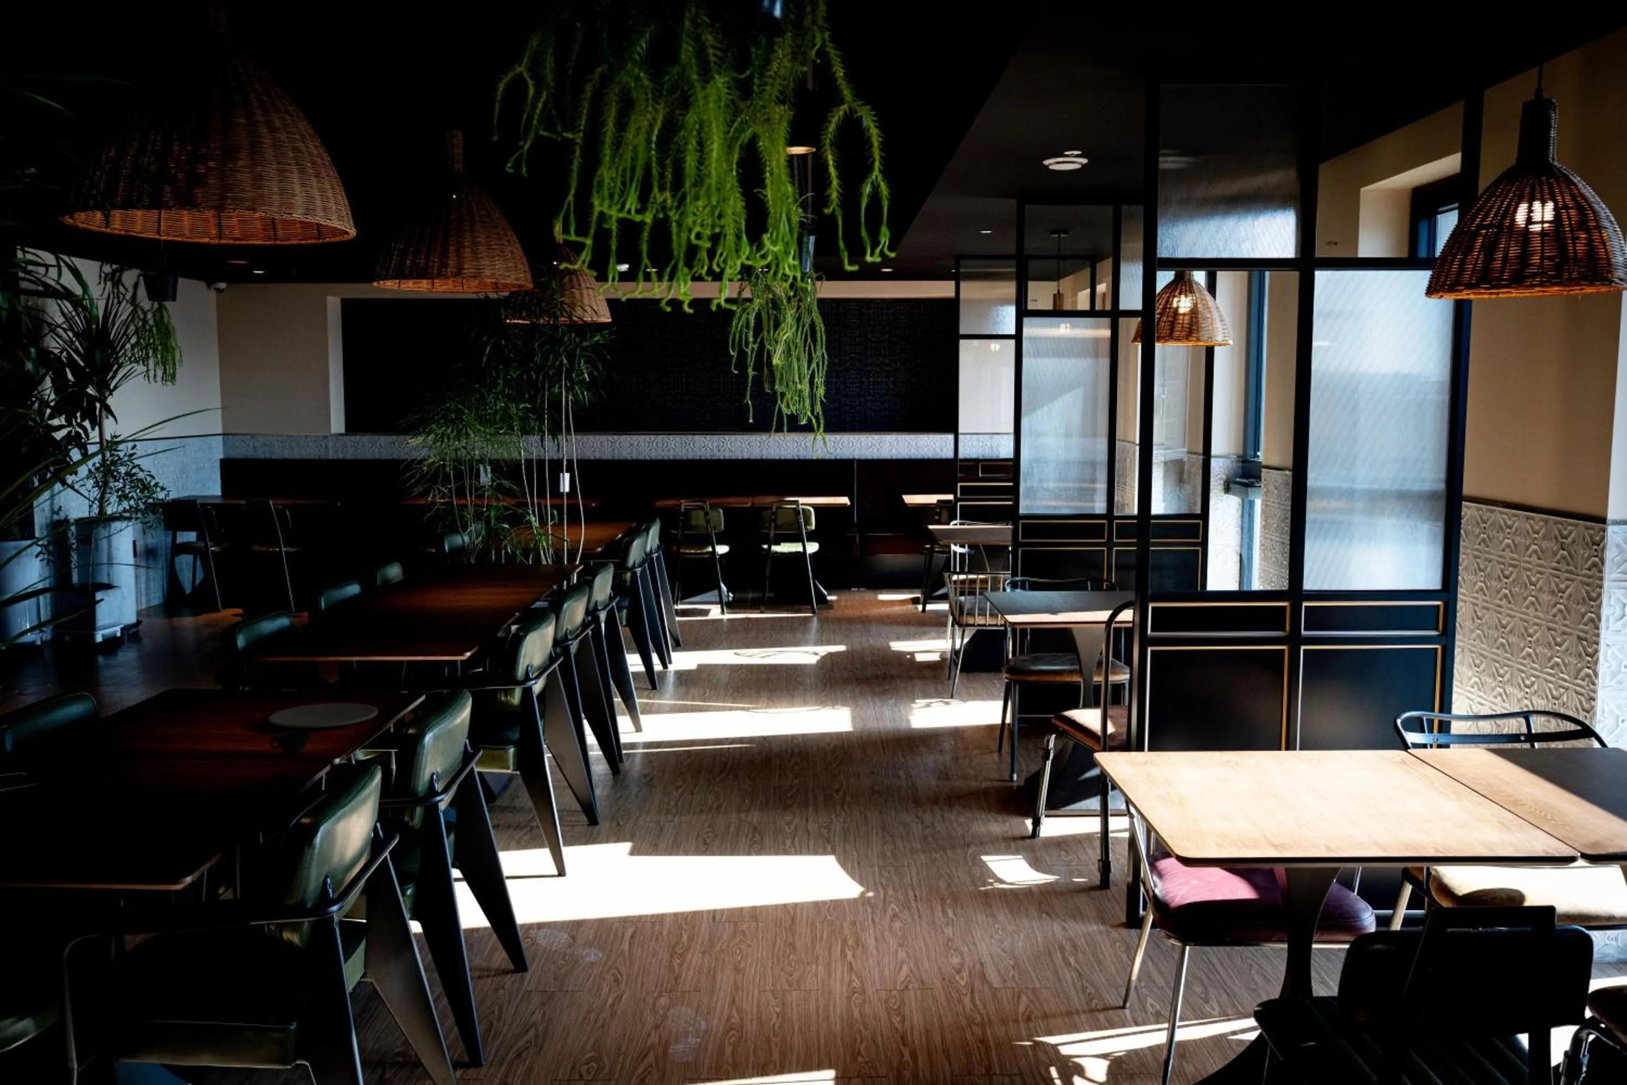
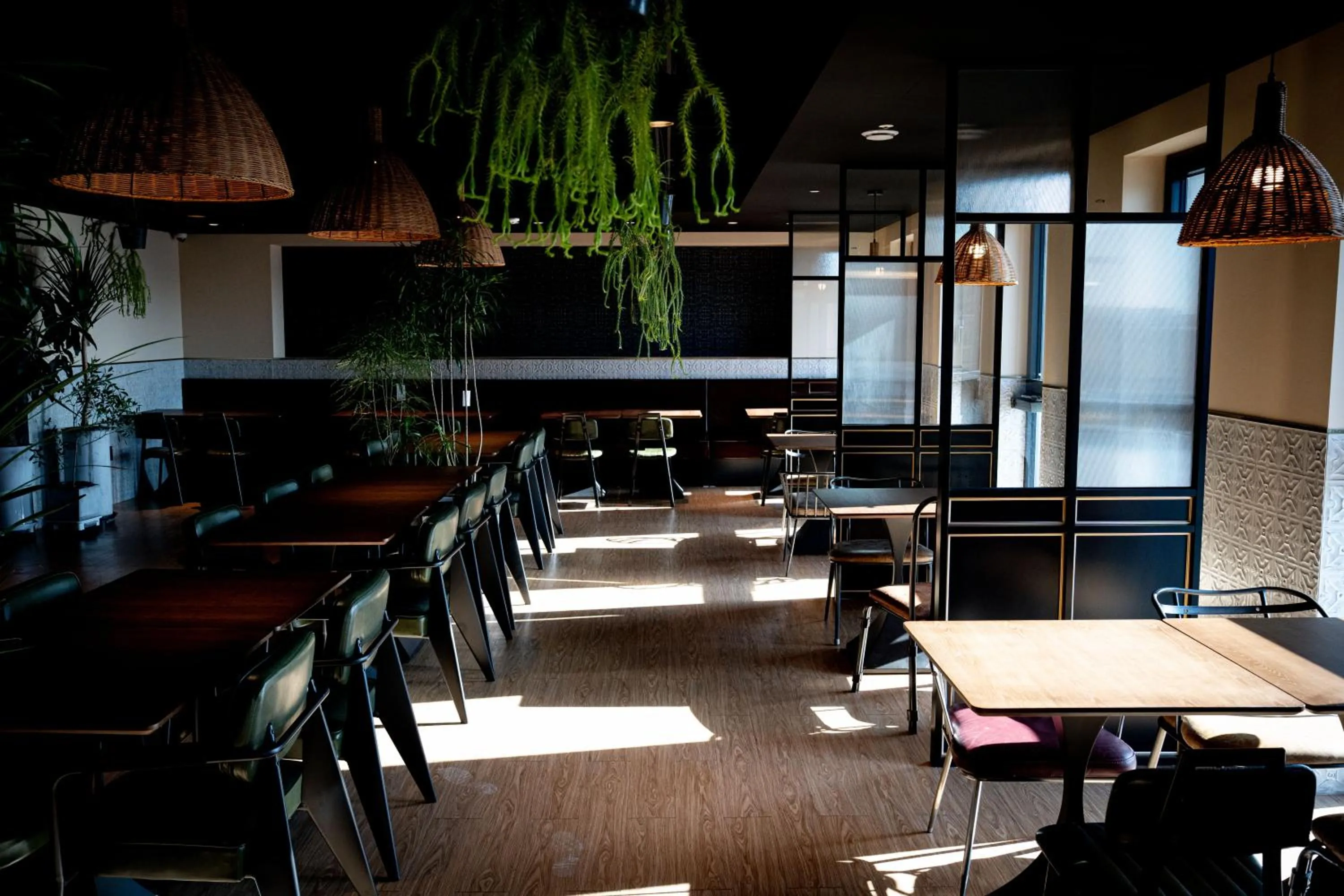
- plate (323, 717)
- cup (291, 744)
